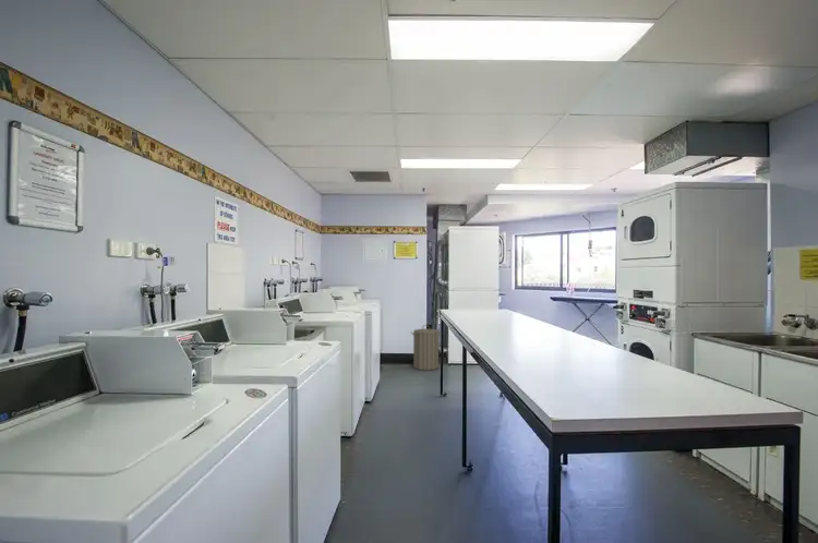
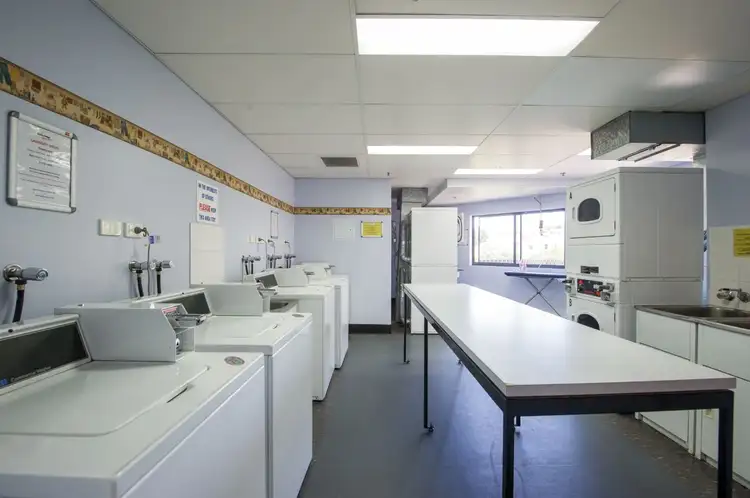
- laundry hamper (425, 346)
